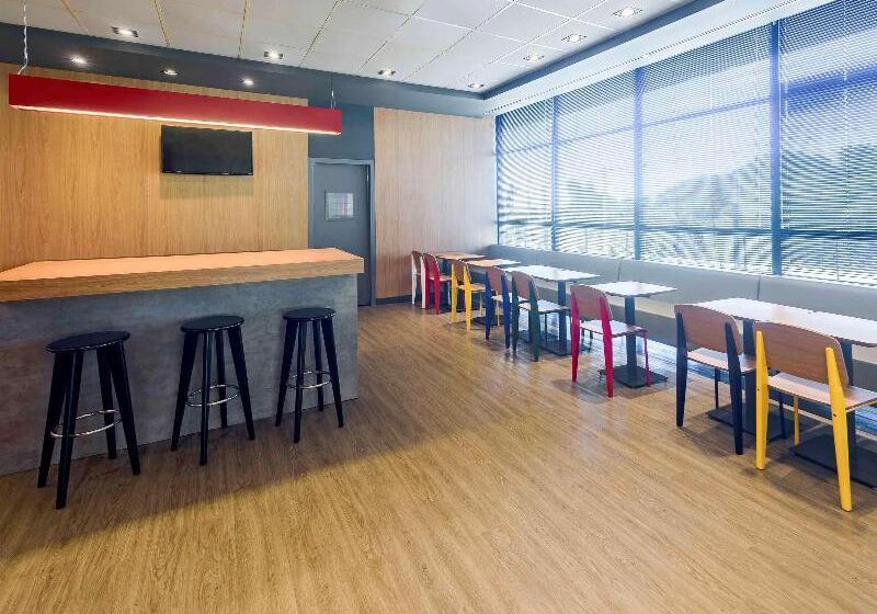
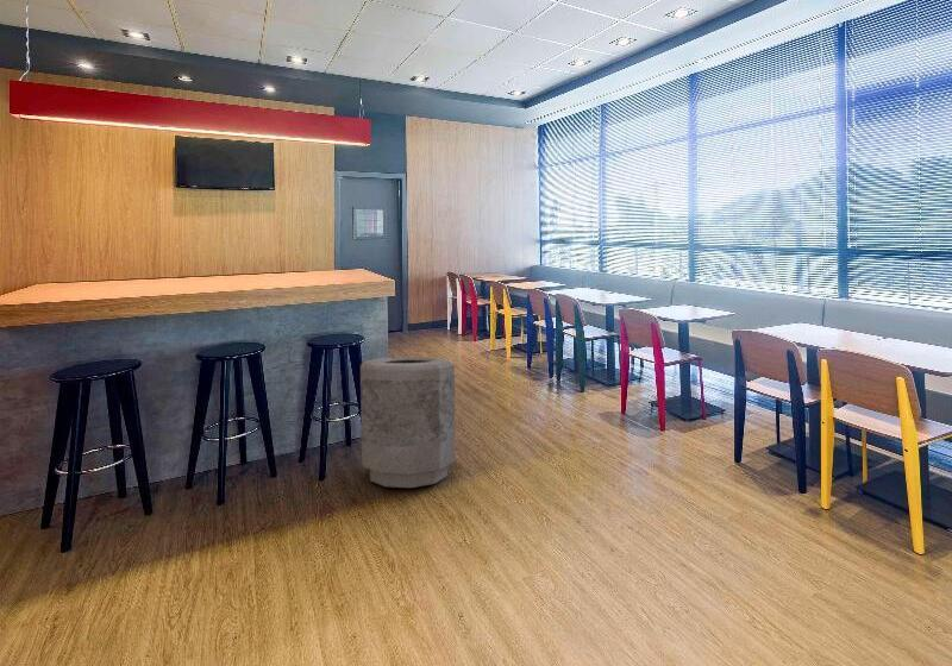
+ trash can (407, 417)
